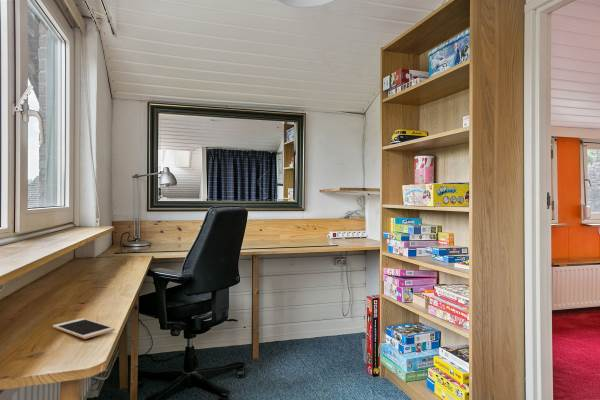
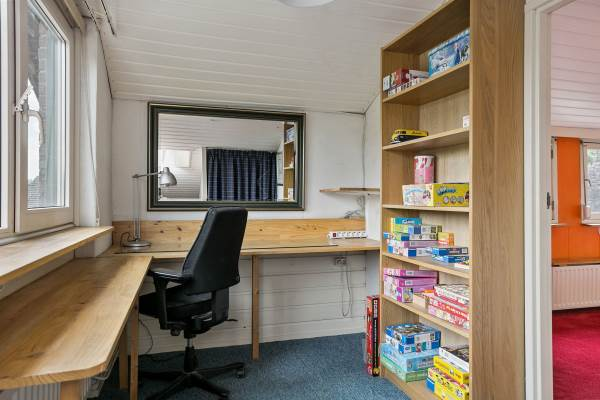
- cell phone (83, 327)
